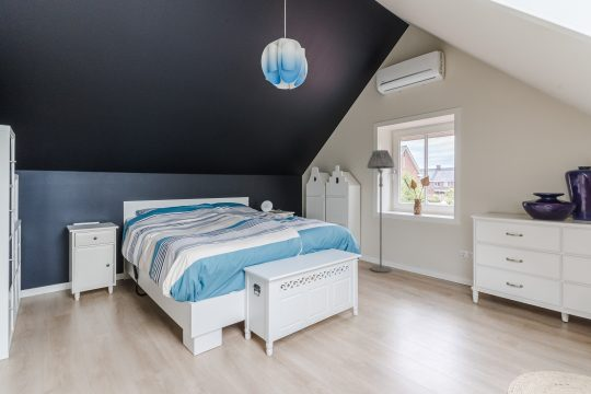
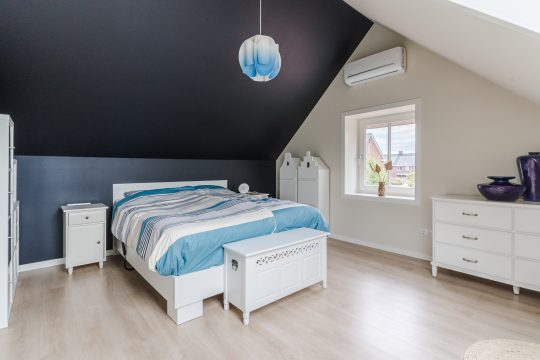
- floor lamp (380, 210)
